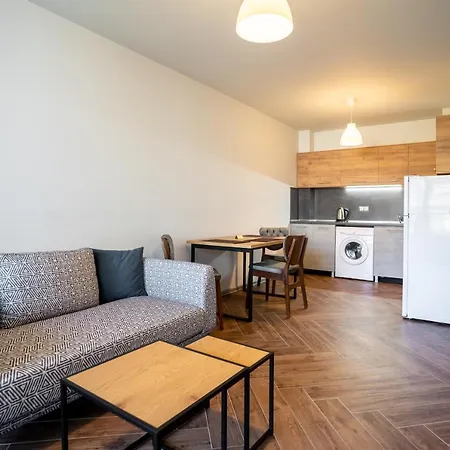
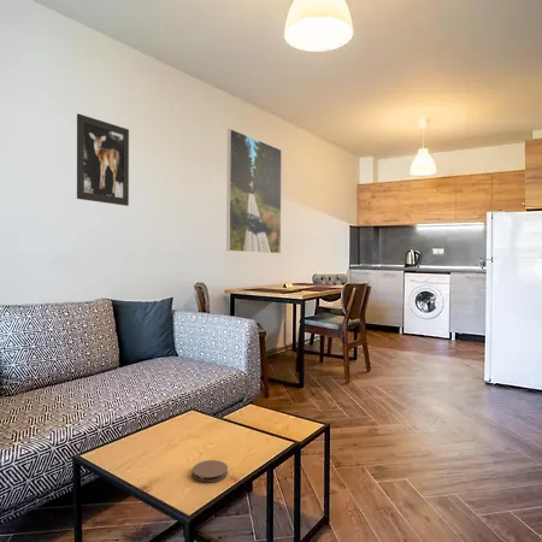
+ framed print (255, 196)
+ coaster (210, 470)
+ wall art (104, 161)
